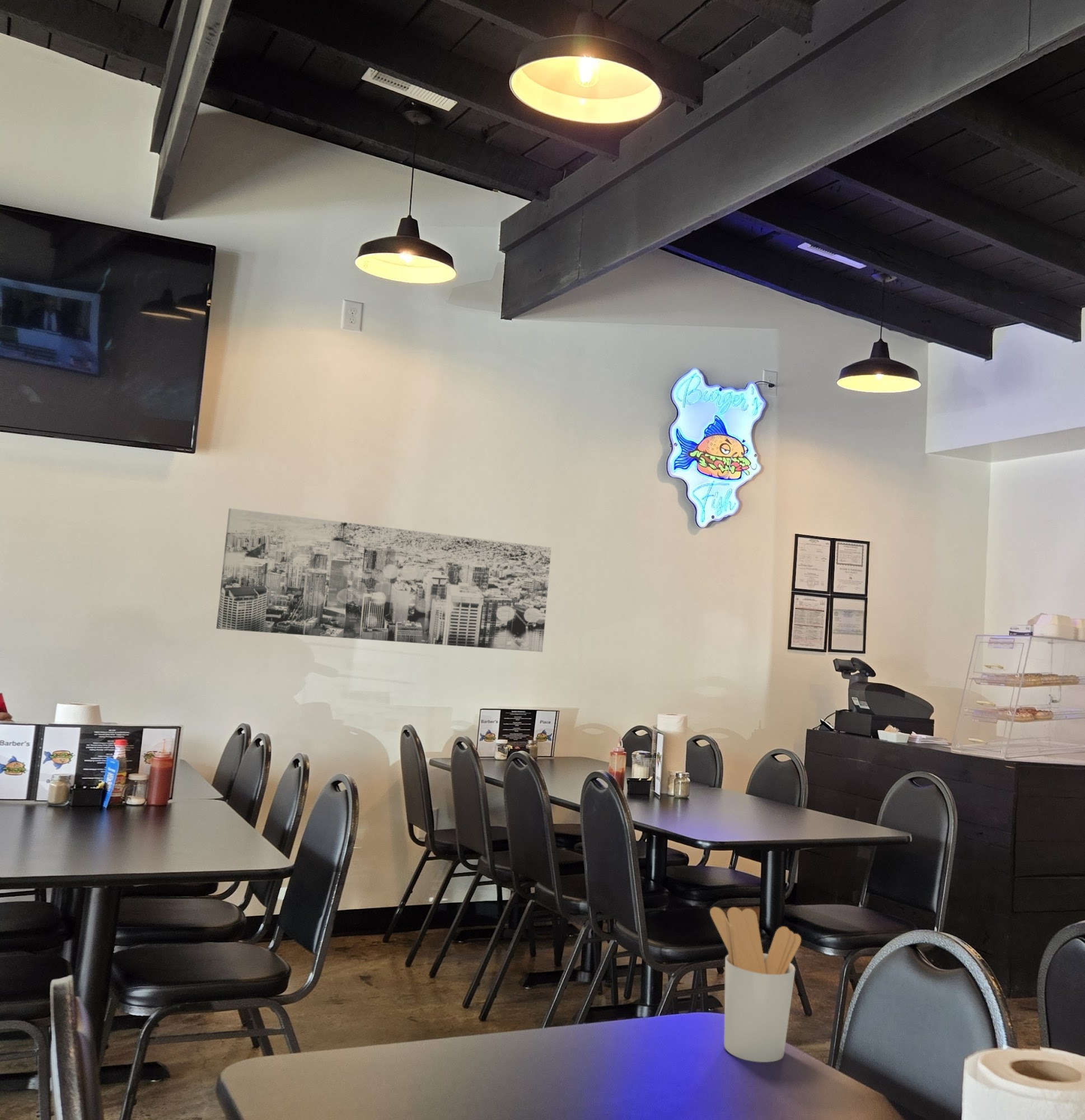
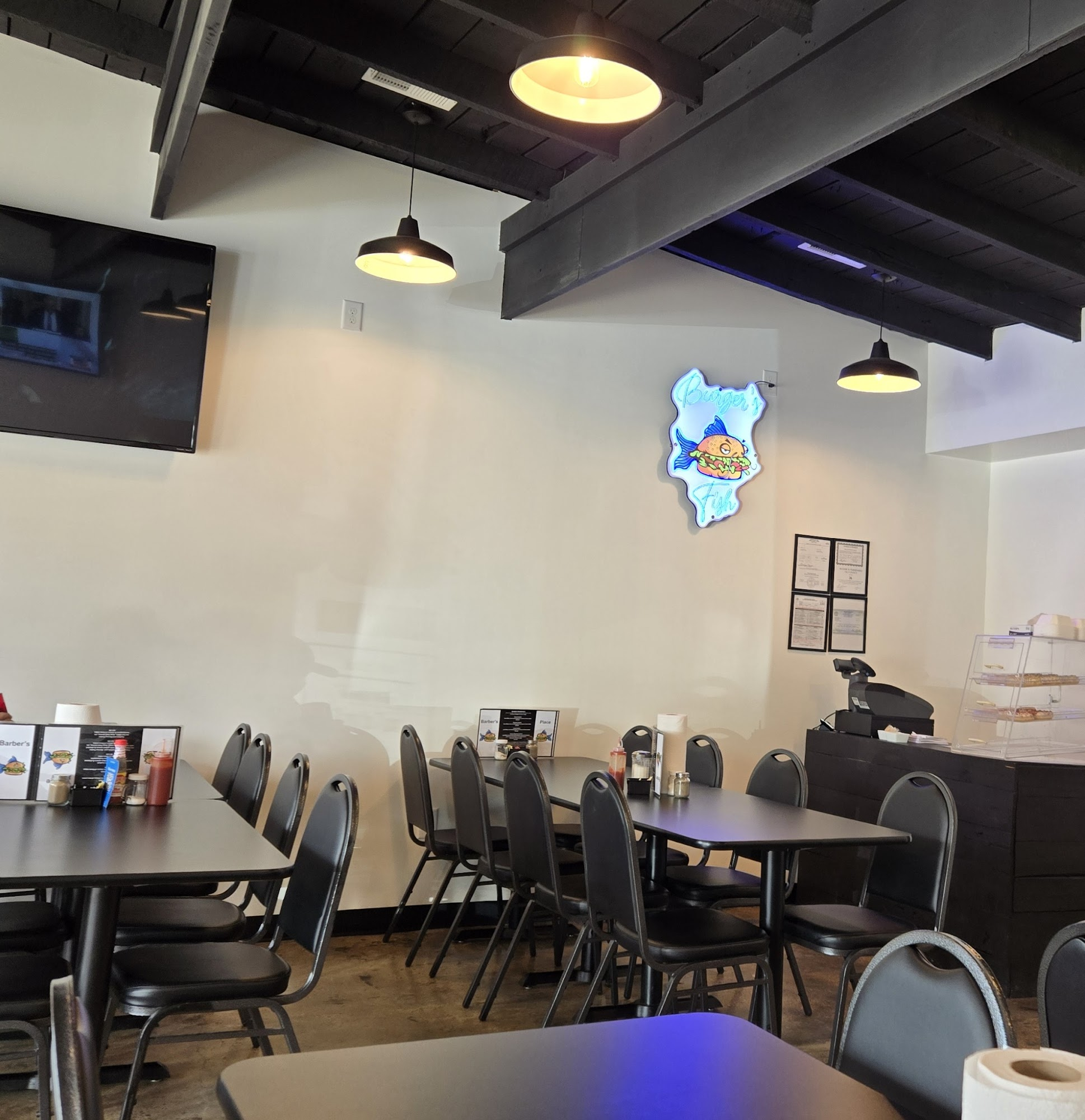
- utensil holder (749, 978)
- wall art (396, 585)
